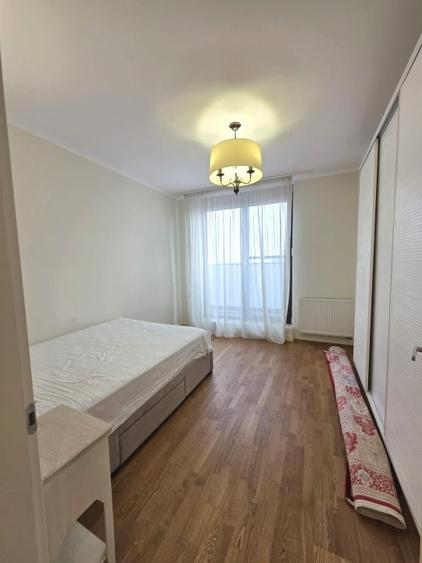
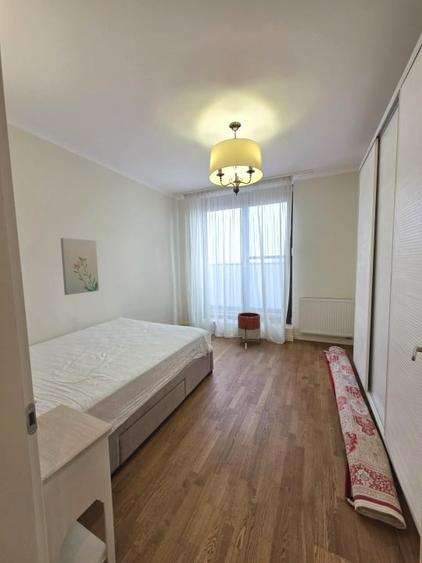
+ wall art (81, 266)
+ planter (248, 329)
